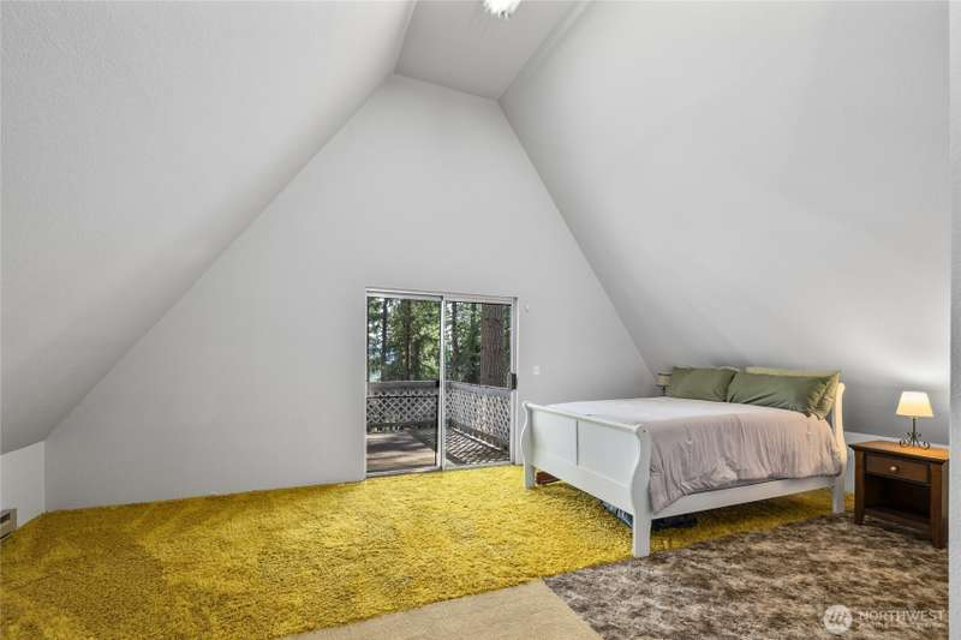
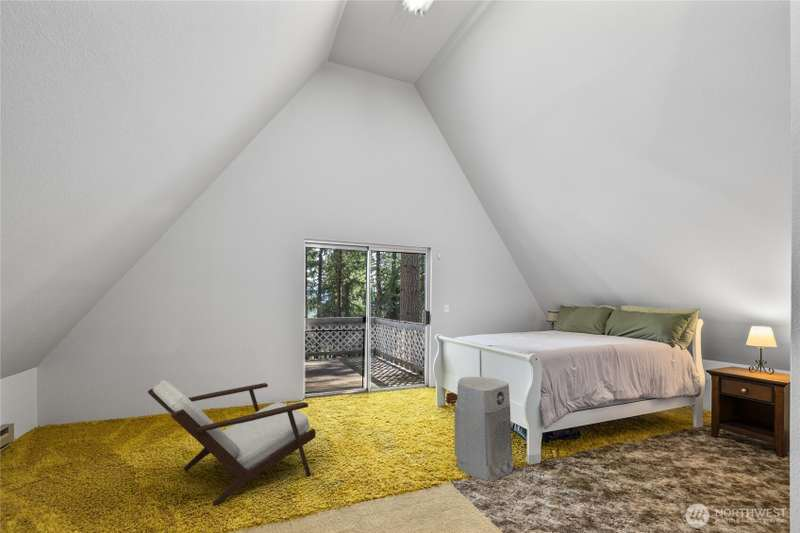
+ armchair (235, 425)
+ air purifier (481, 424)
